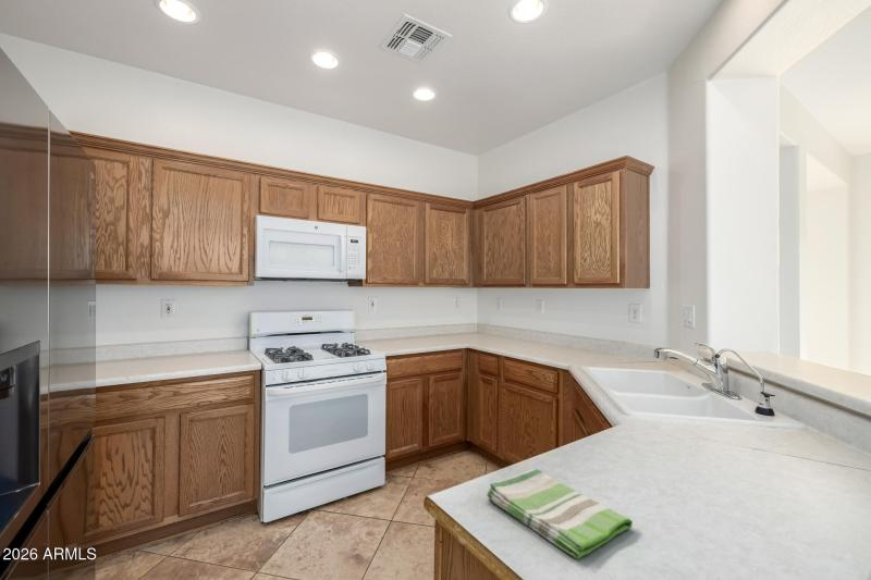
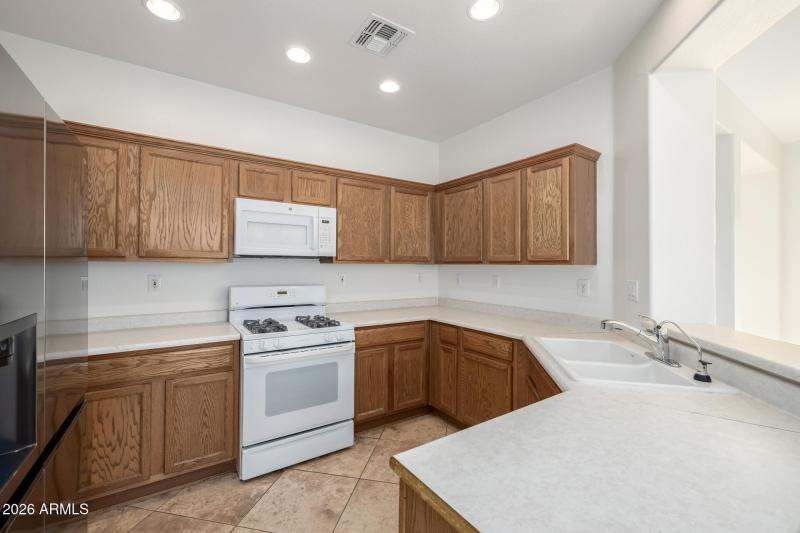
- dish towel (554, 503)
